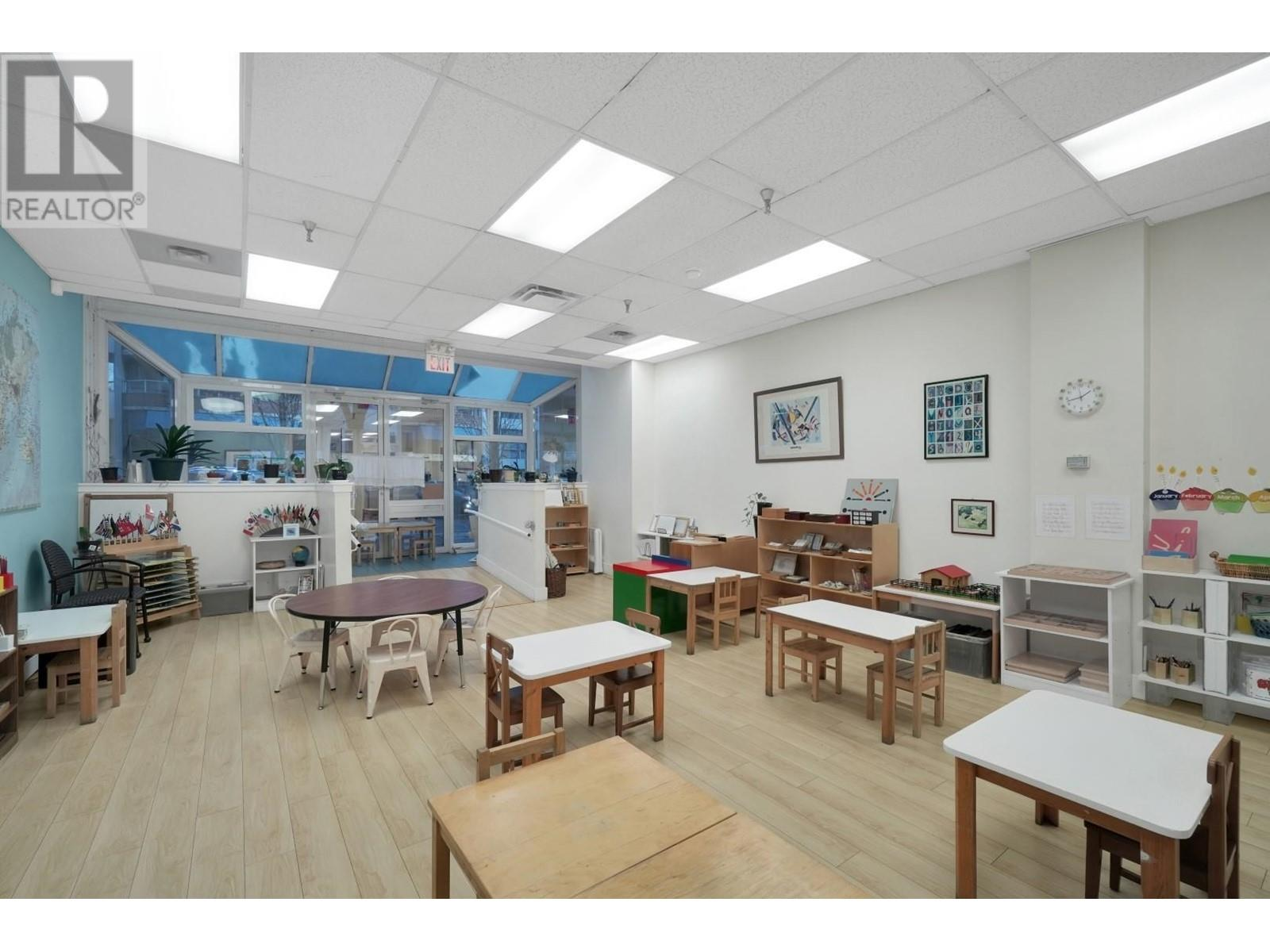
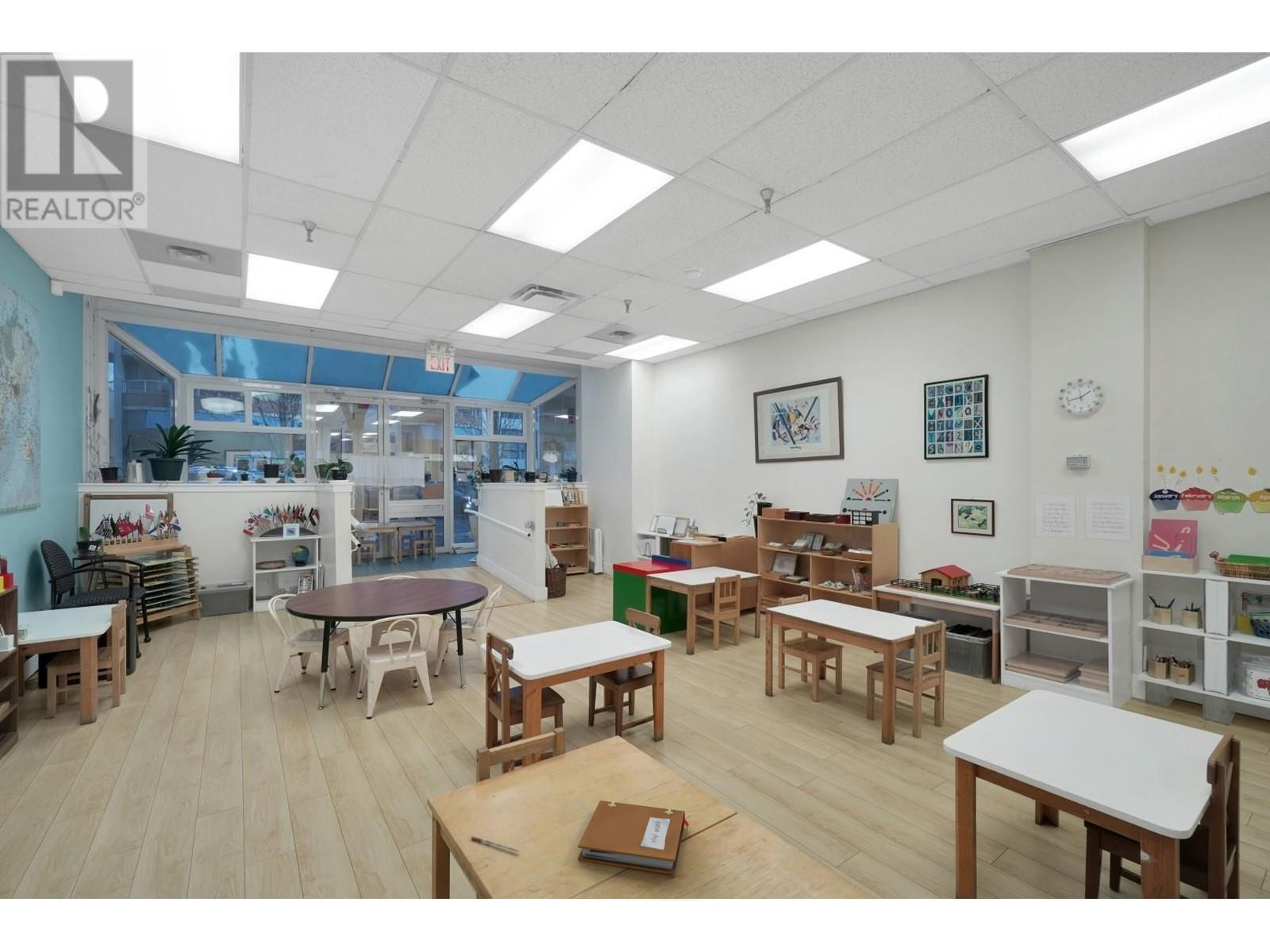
+ pen (495, 843)
+ notebook (637, 833)
